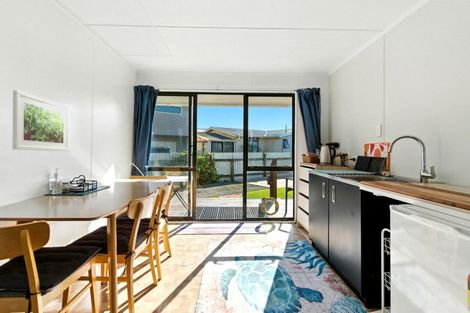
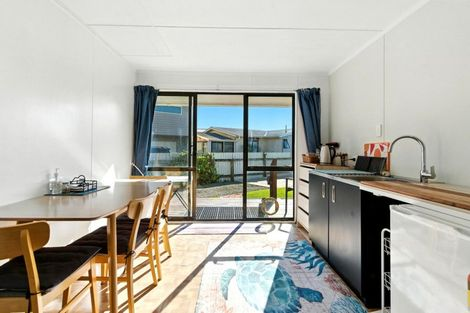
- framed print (45, 125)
